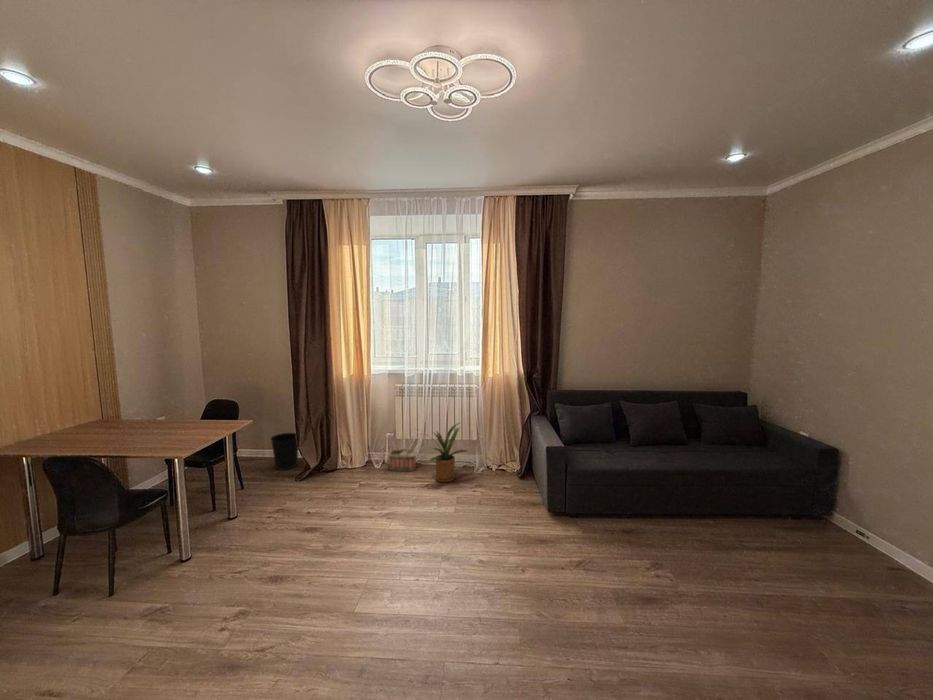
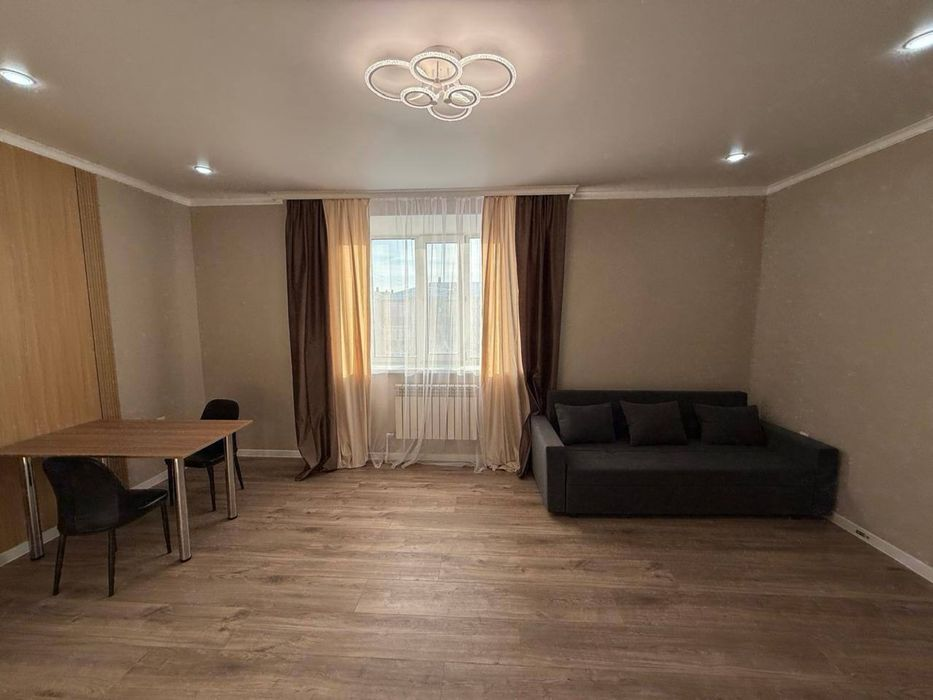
- basket (402, 450)
- wastebasket (285, 451)
- house plant (444, 450)
